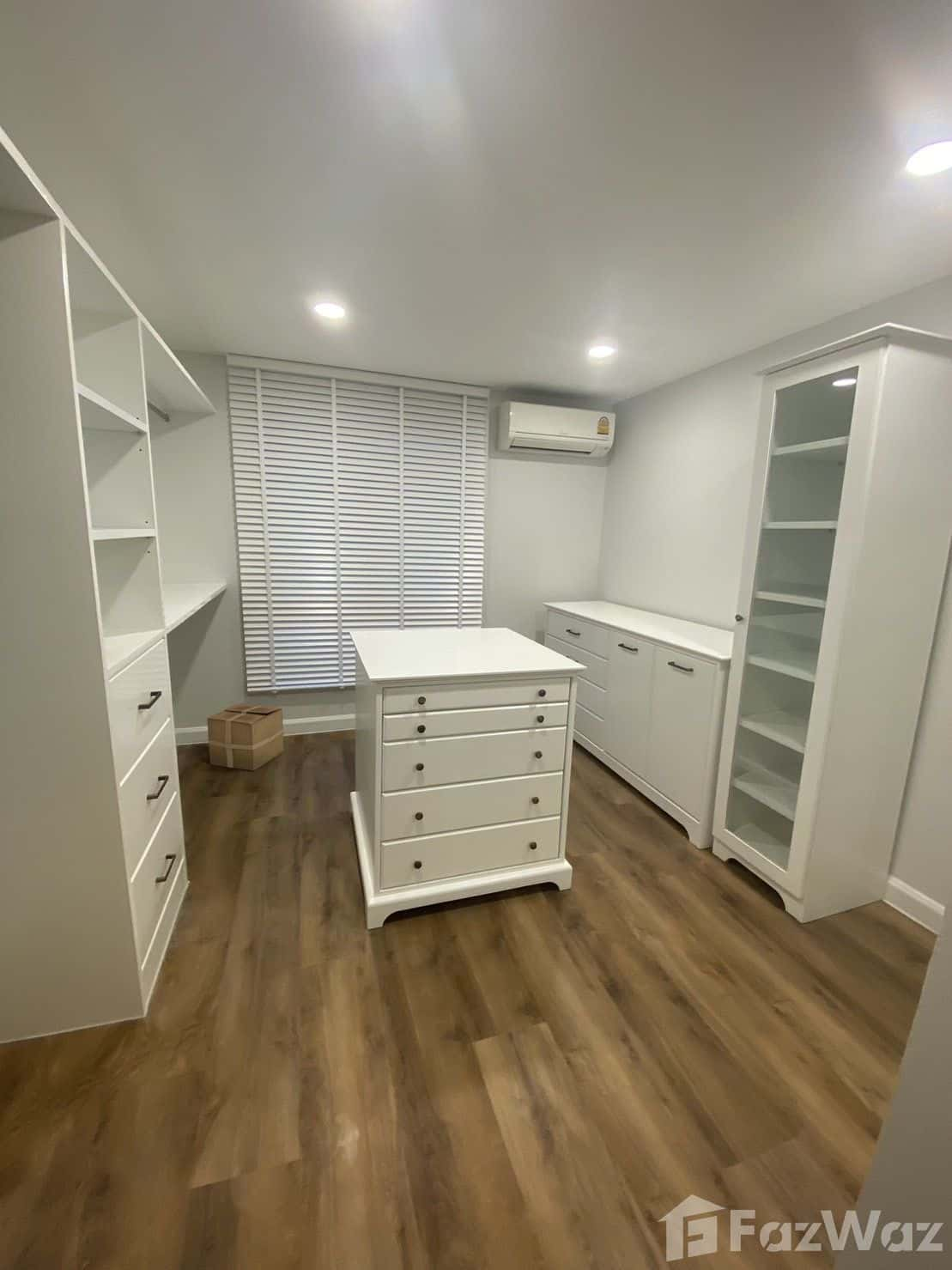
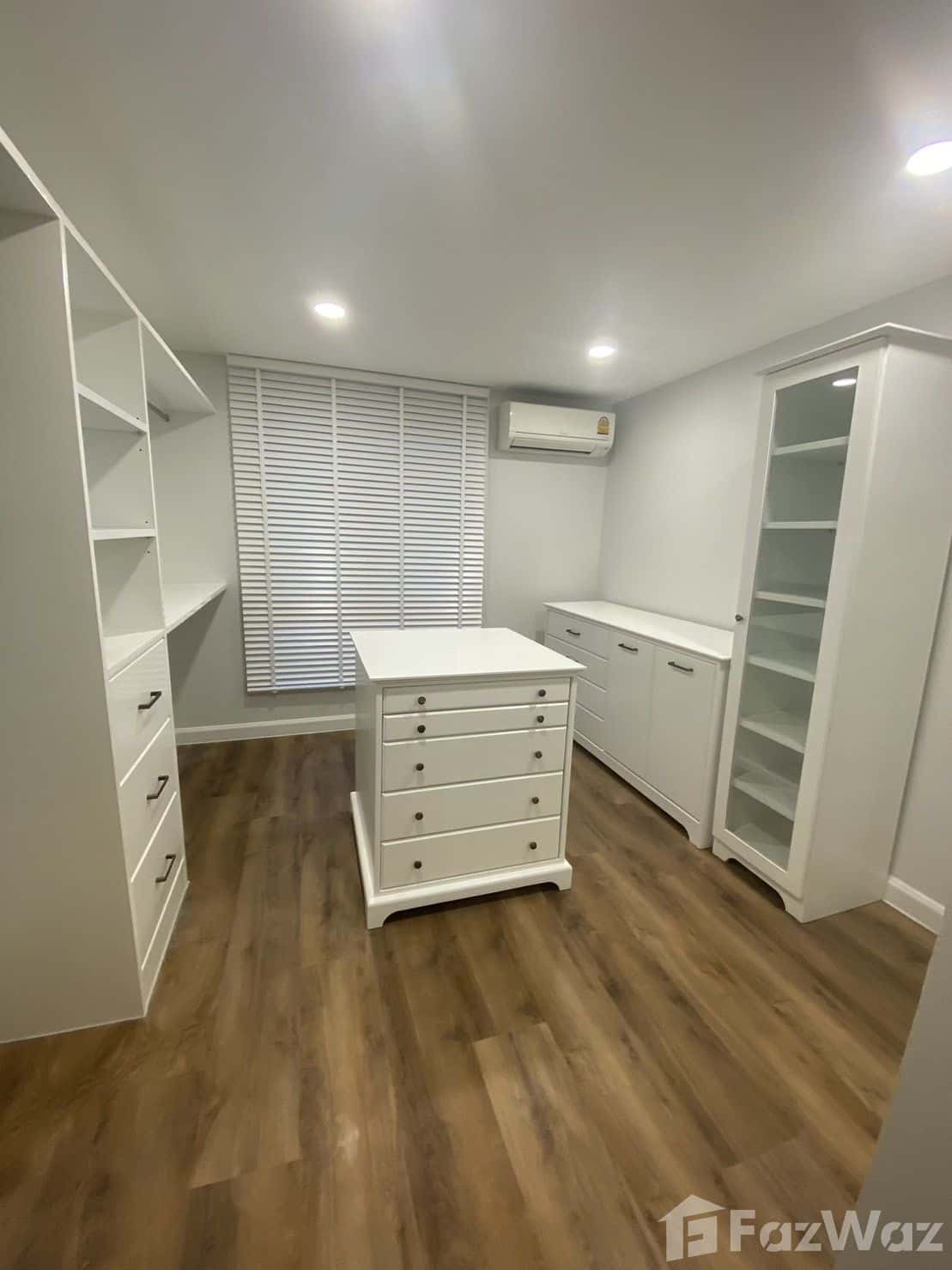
- cardboard box (246, 733)
